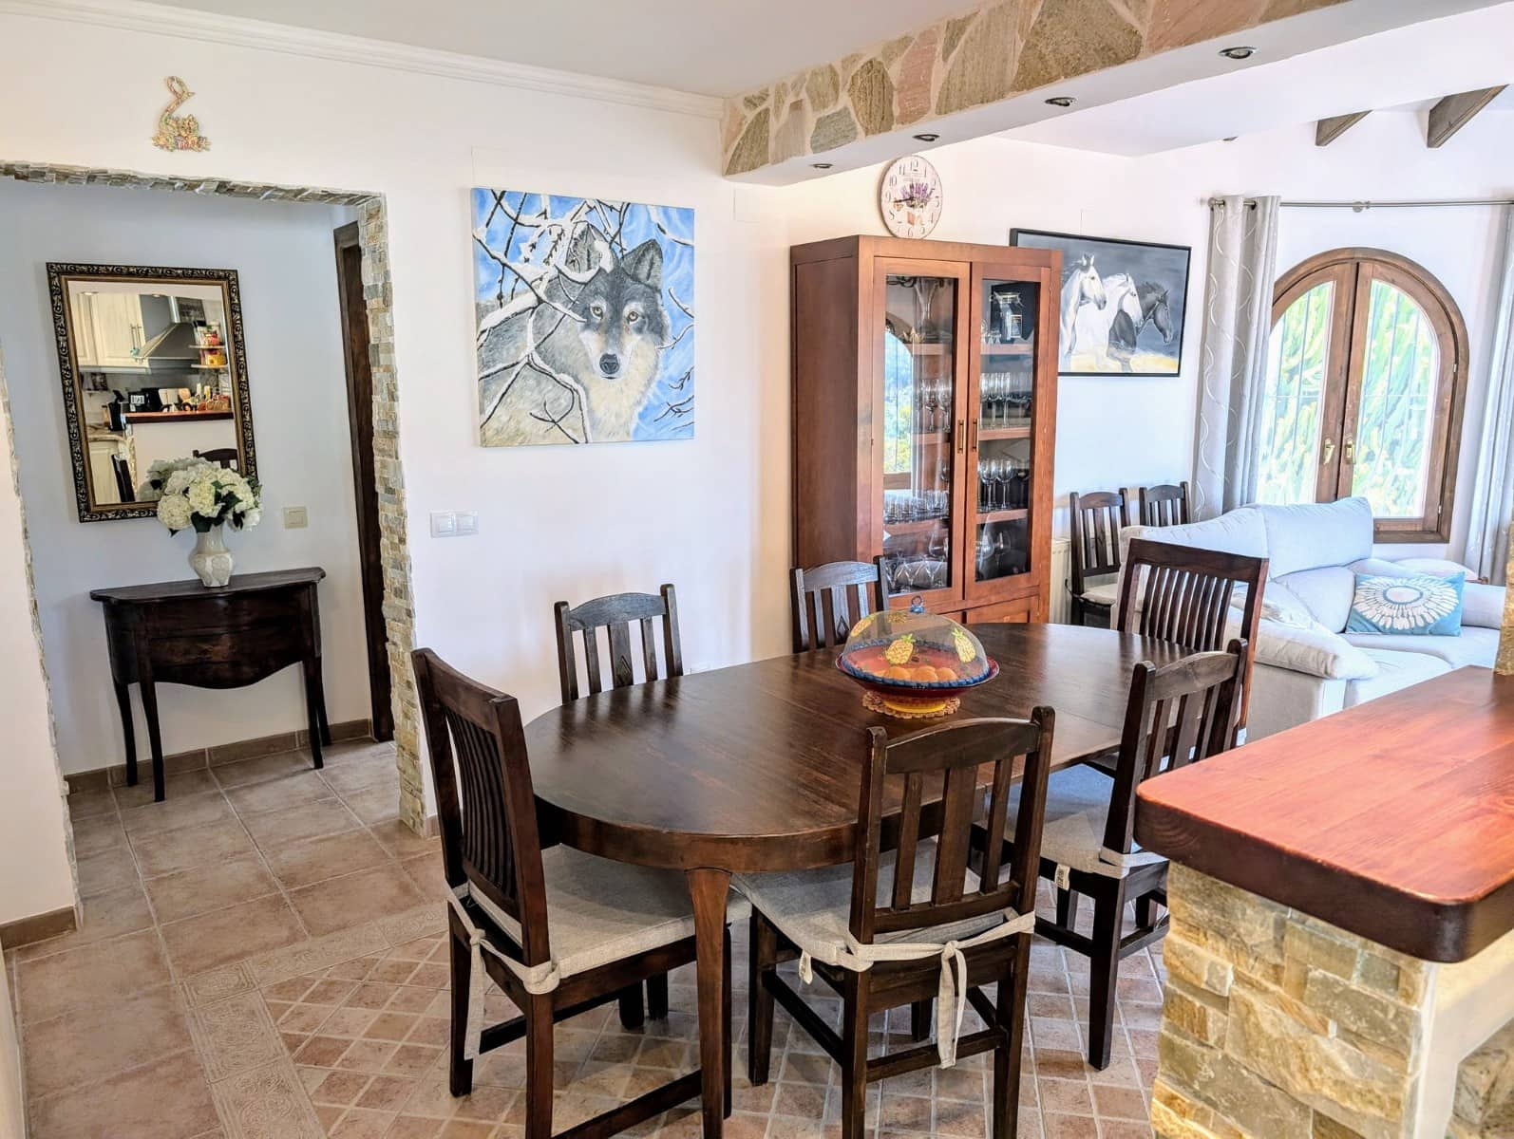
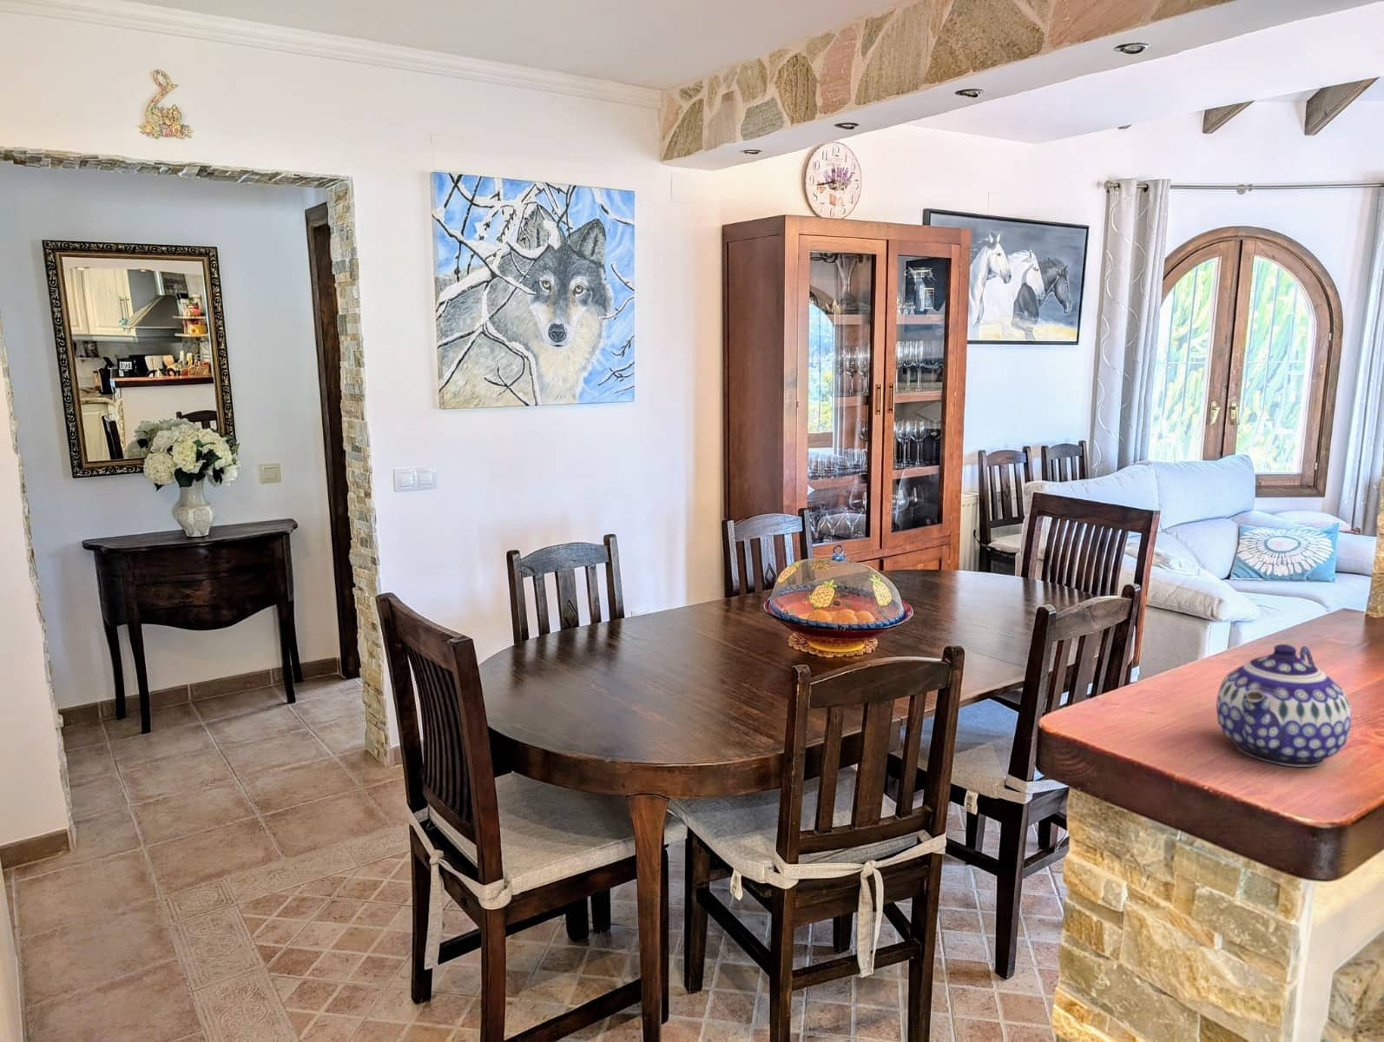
+ teapot (1283, 697)
